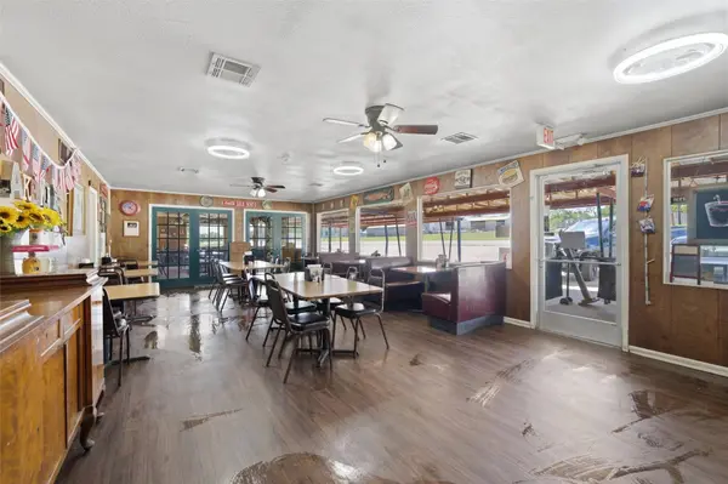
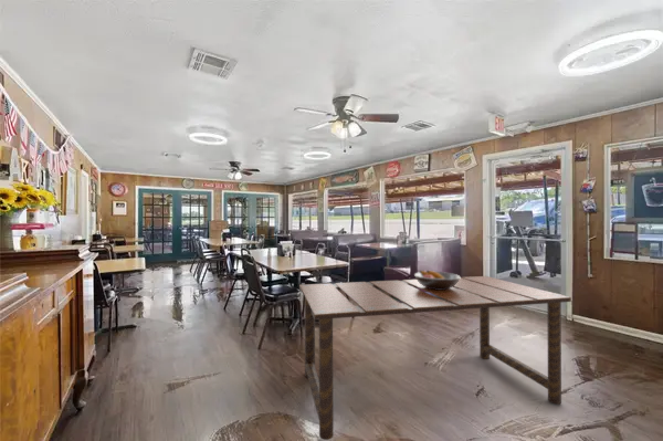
+ dining table (420, 312)
+ fruit bowl (436, 279)
